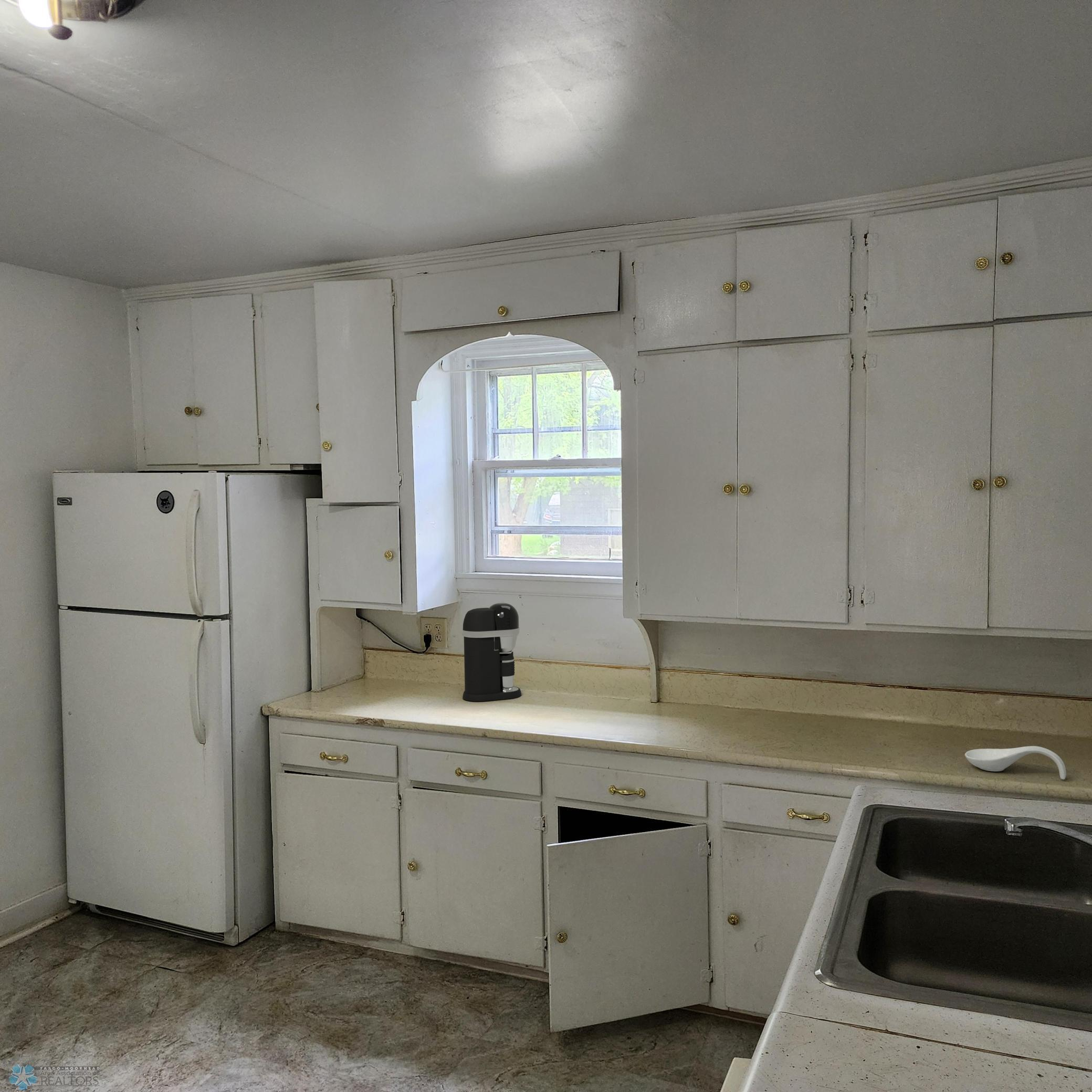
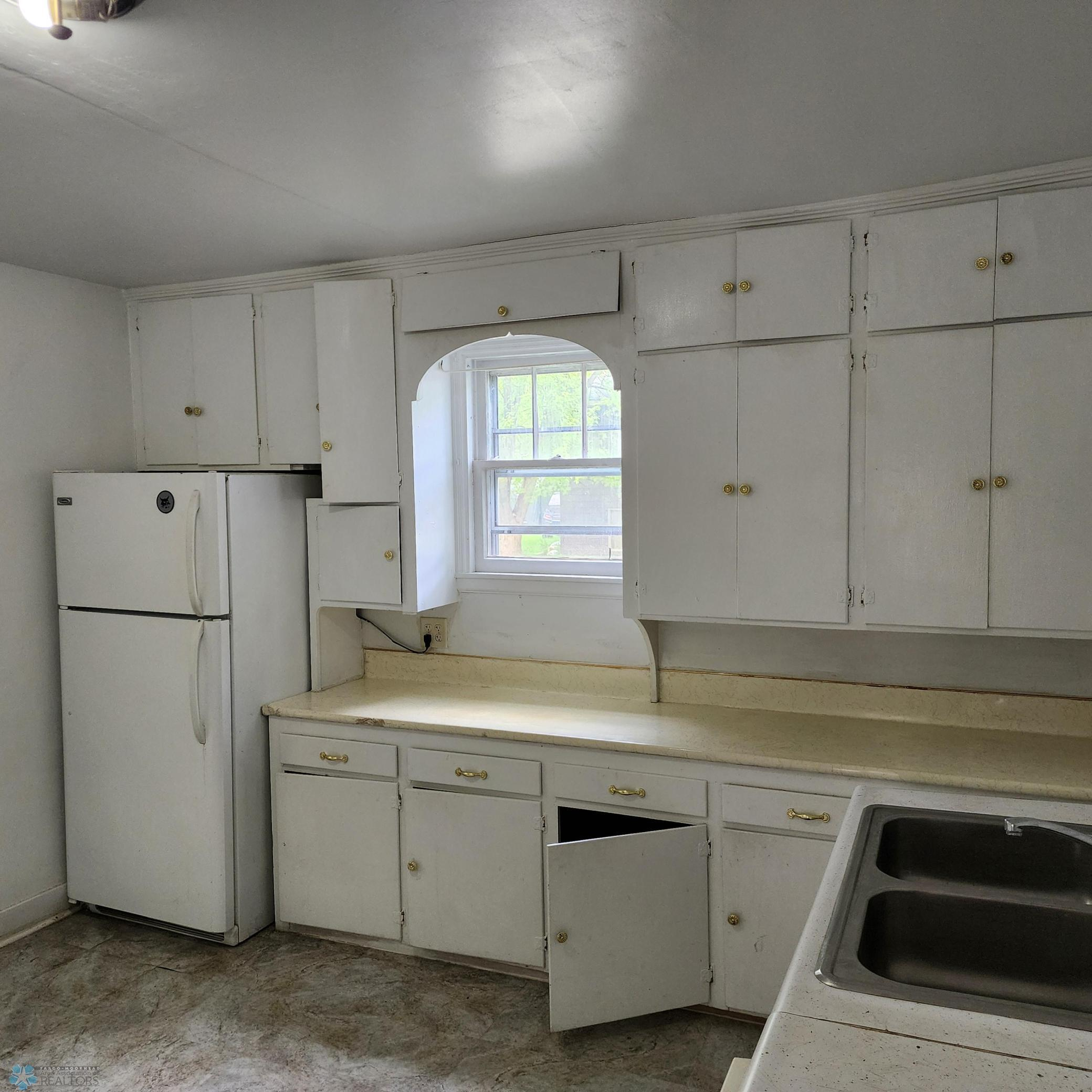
- spoon rest (1014, 758)
- coffee maker (491, 650)
